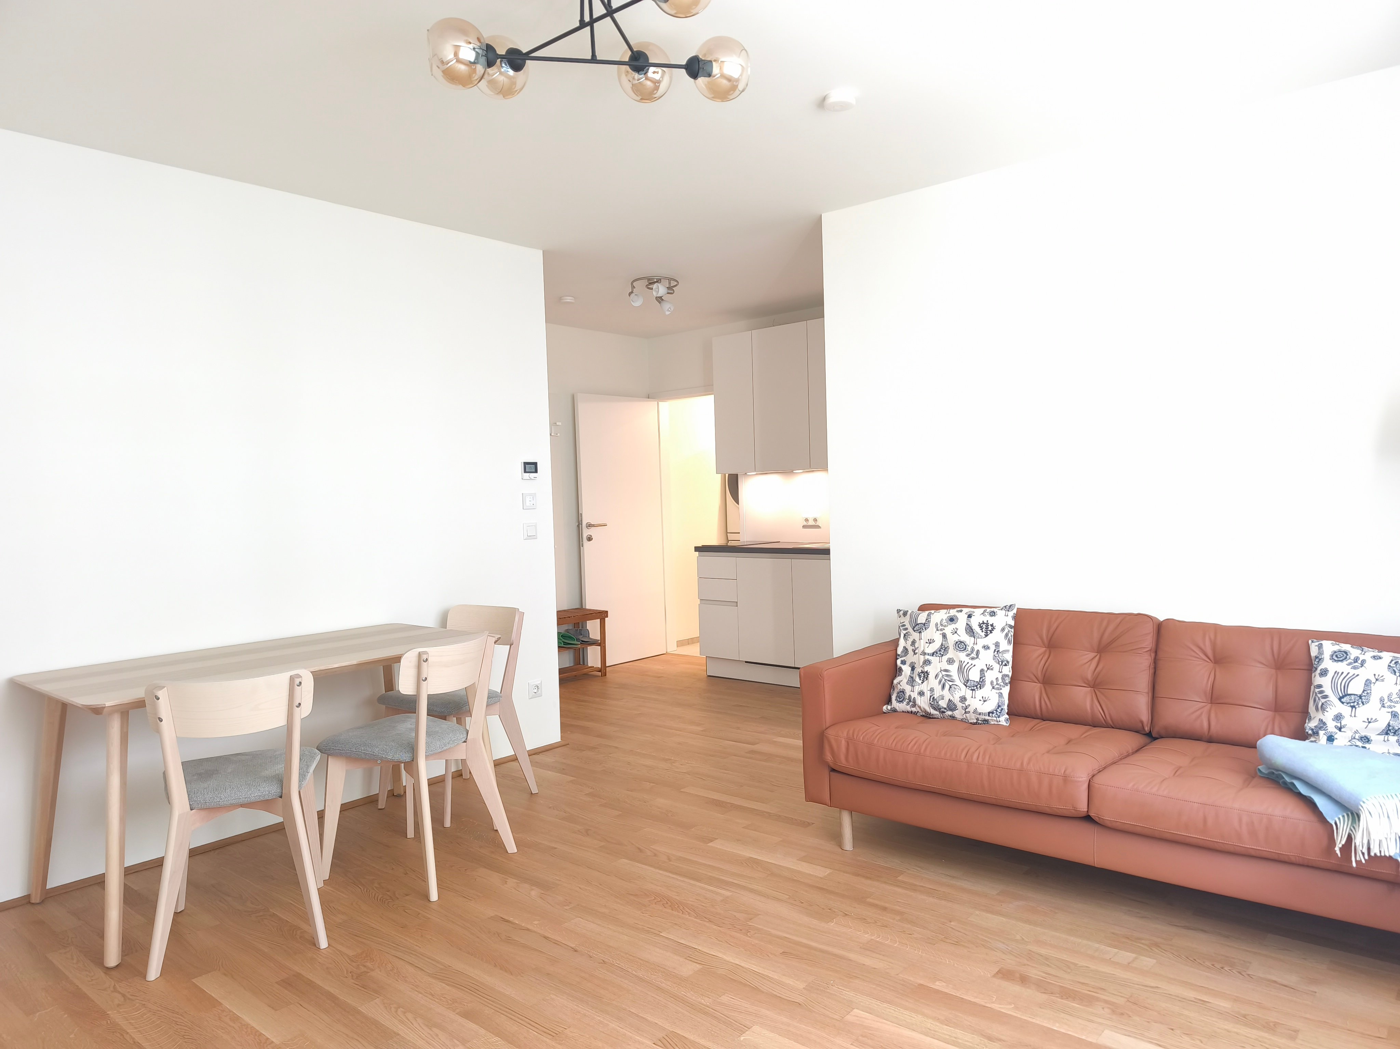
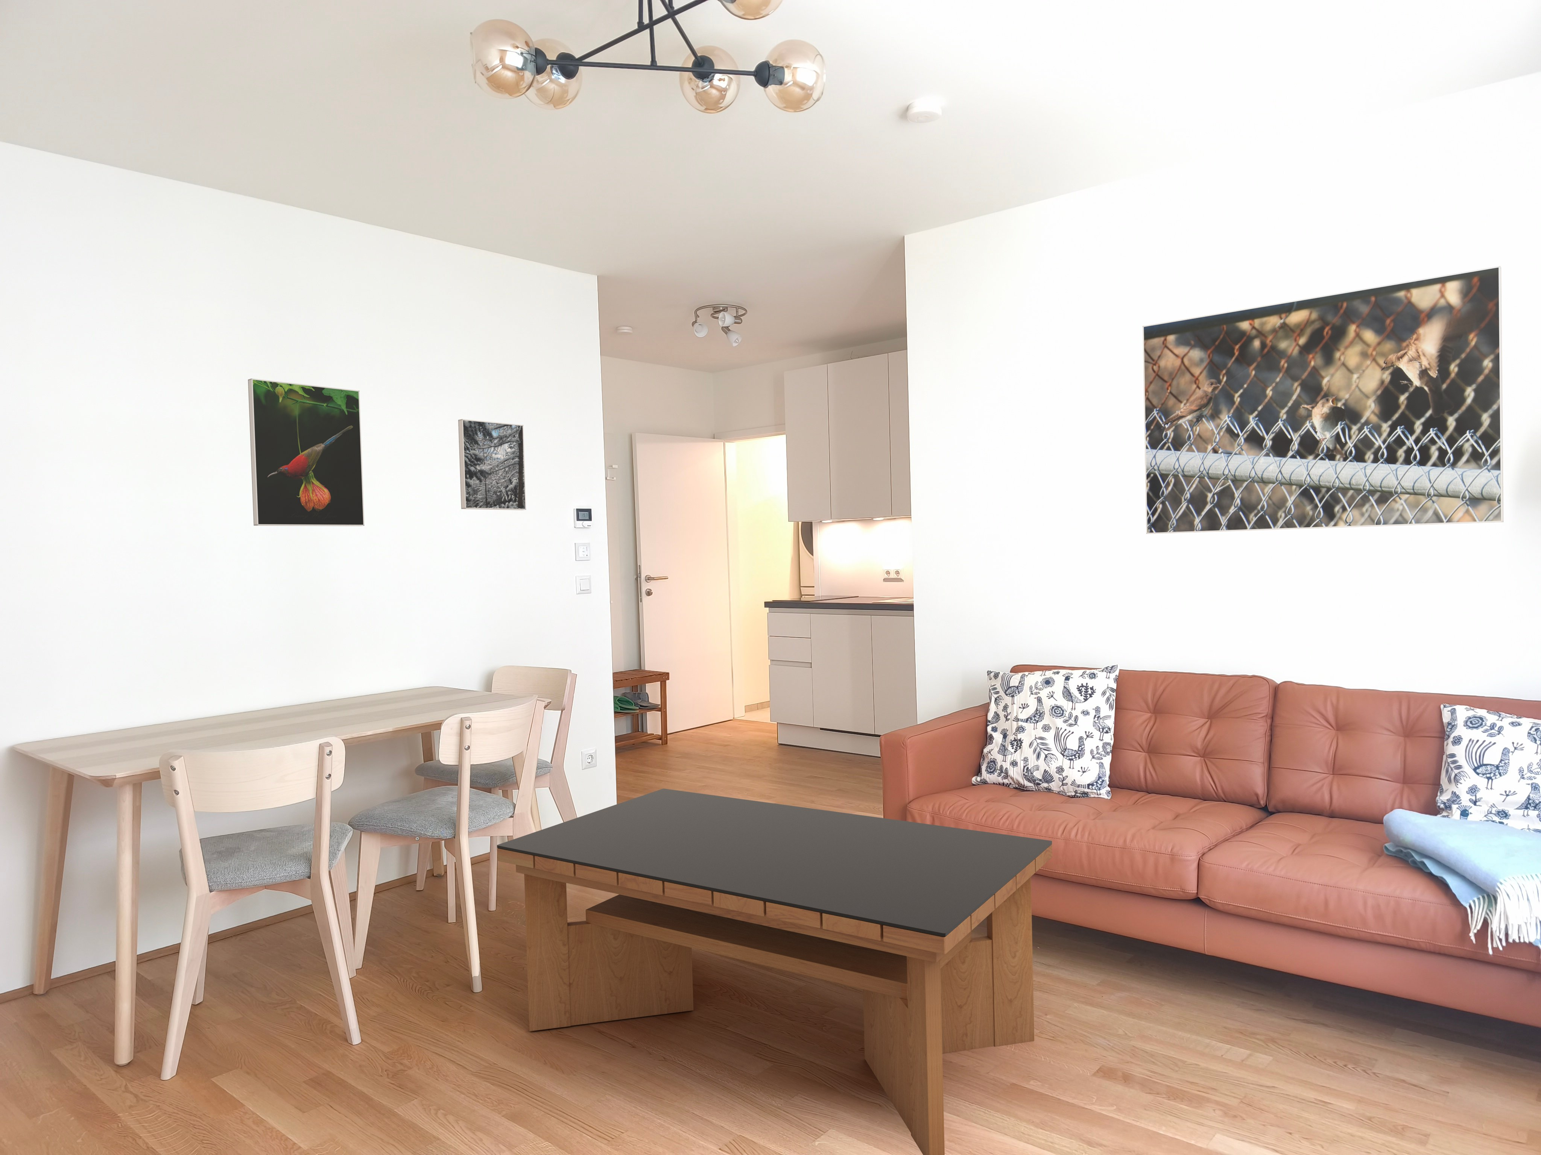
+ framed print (1306, 415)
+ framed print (308, 455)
+ coffee table (772, 938)
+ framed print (493, 466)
